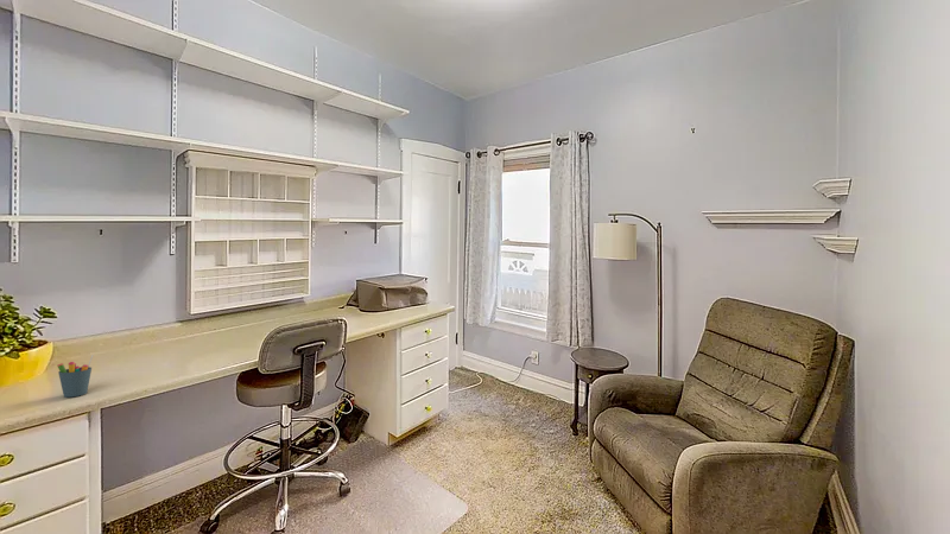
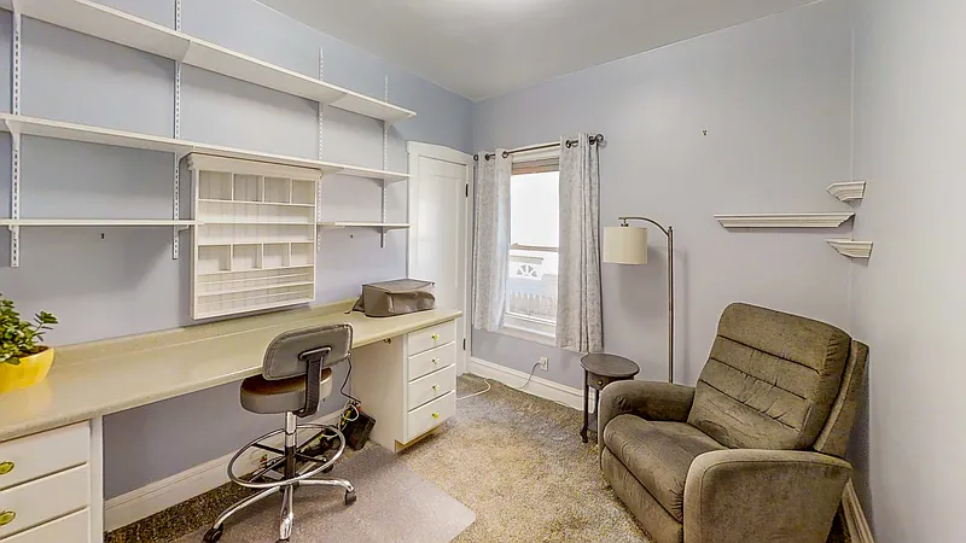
- pen holder (75, 375)
